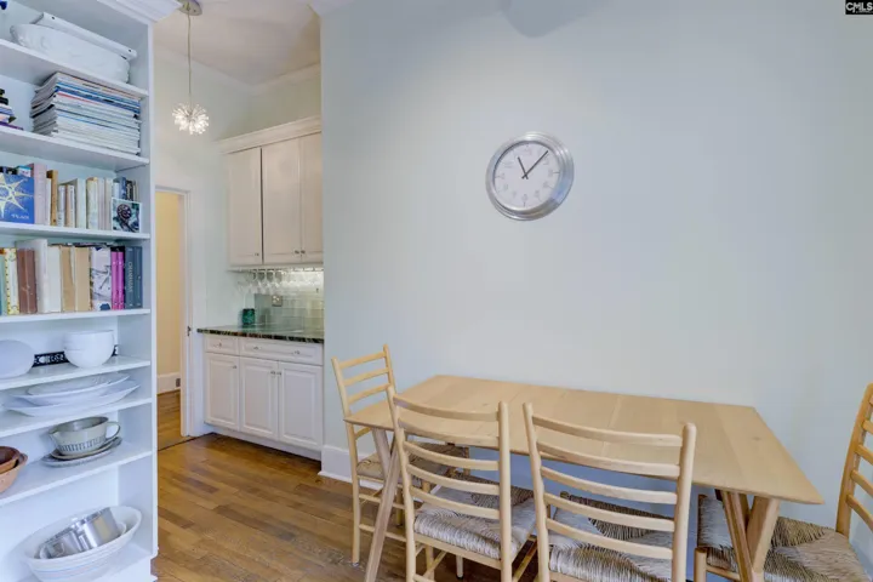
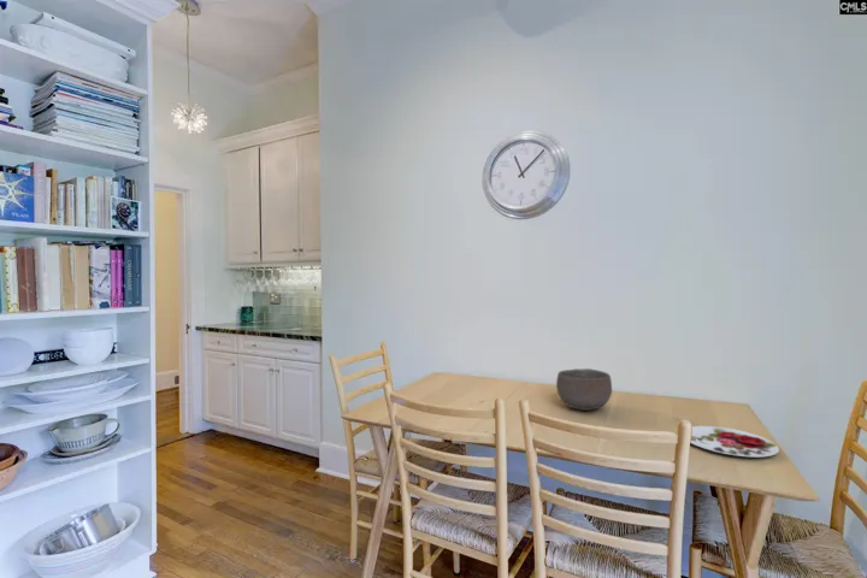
+ bowl (583, 390)
+ plate (726, 438)
